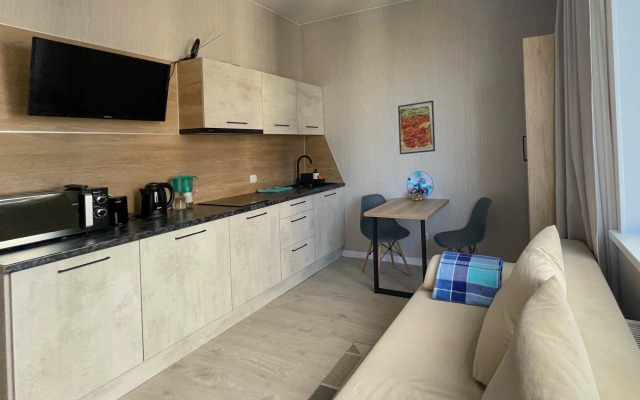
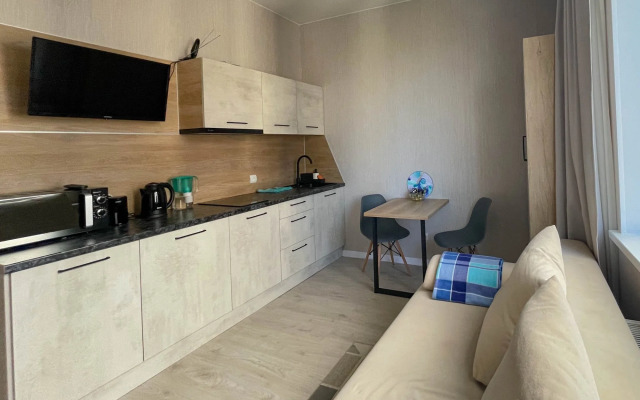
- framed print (416, 128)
